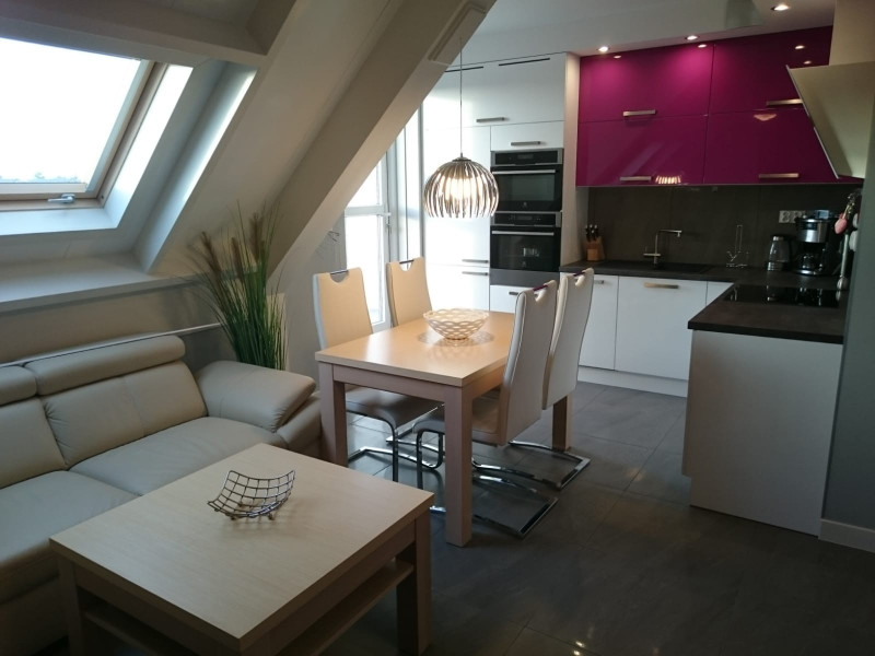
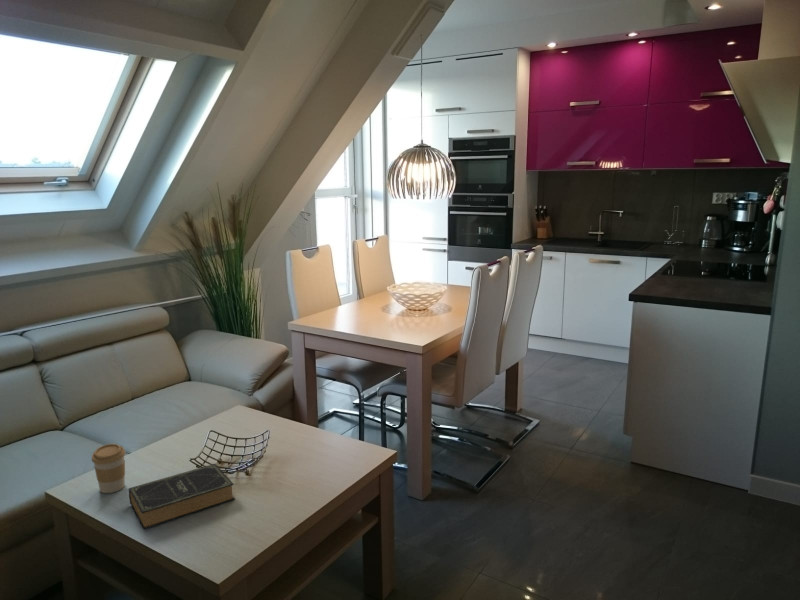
+ coffee cup (110, 468)
+ book (181, 493)
